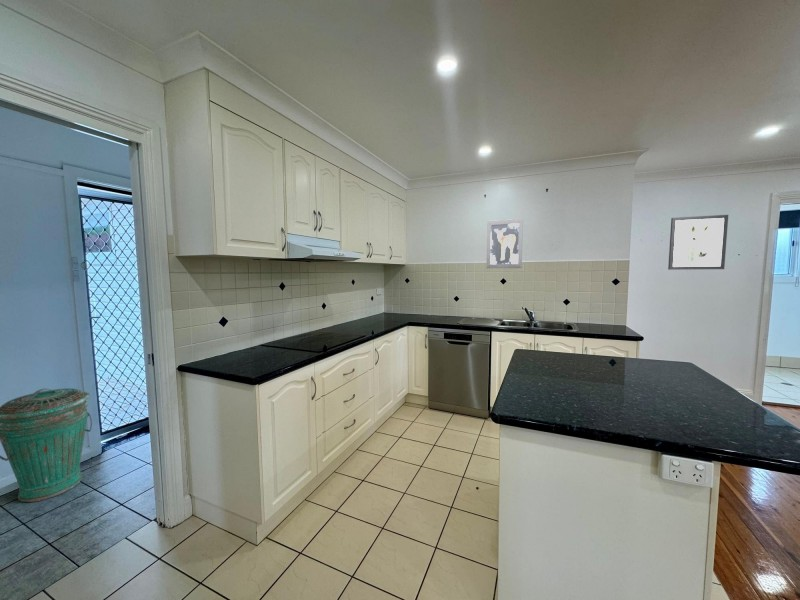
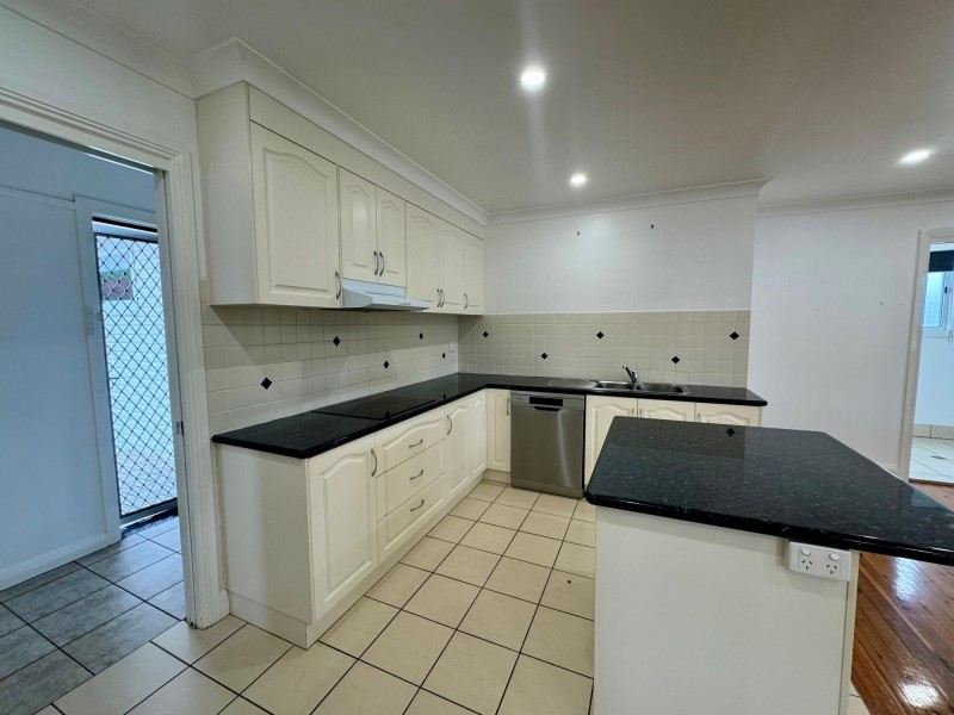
- wall art (504, 244)
- wall art (697, 243)
- trash can (47, 439)
